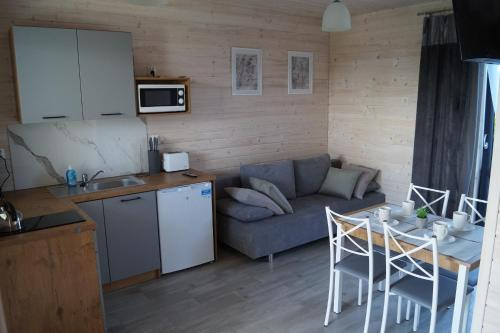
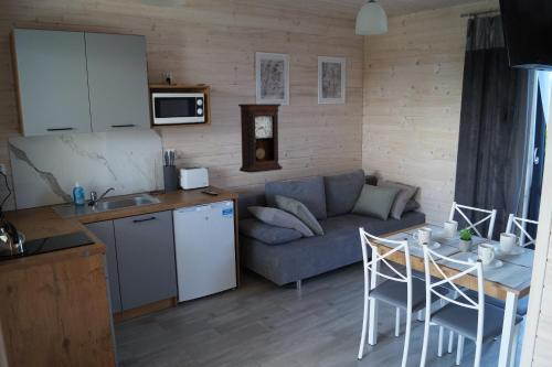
+ pendulum clock (262, 137)
